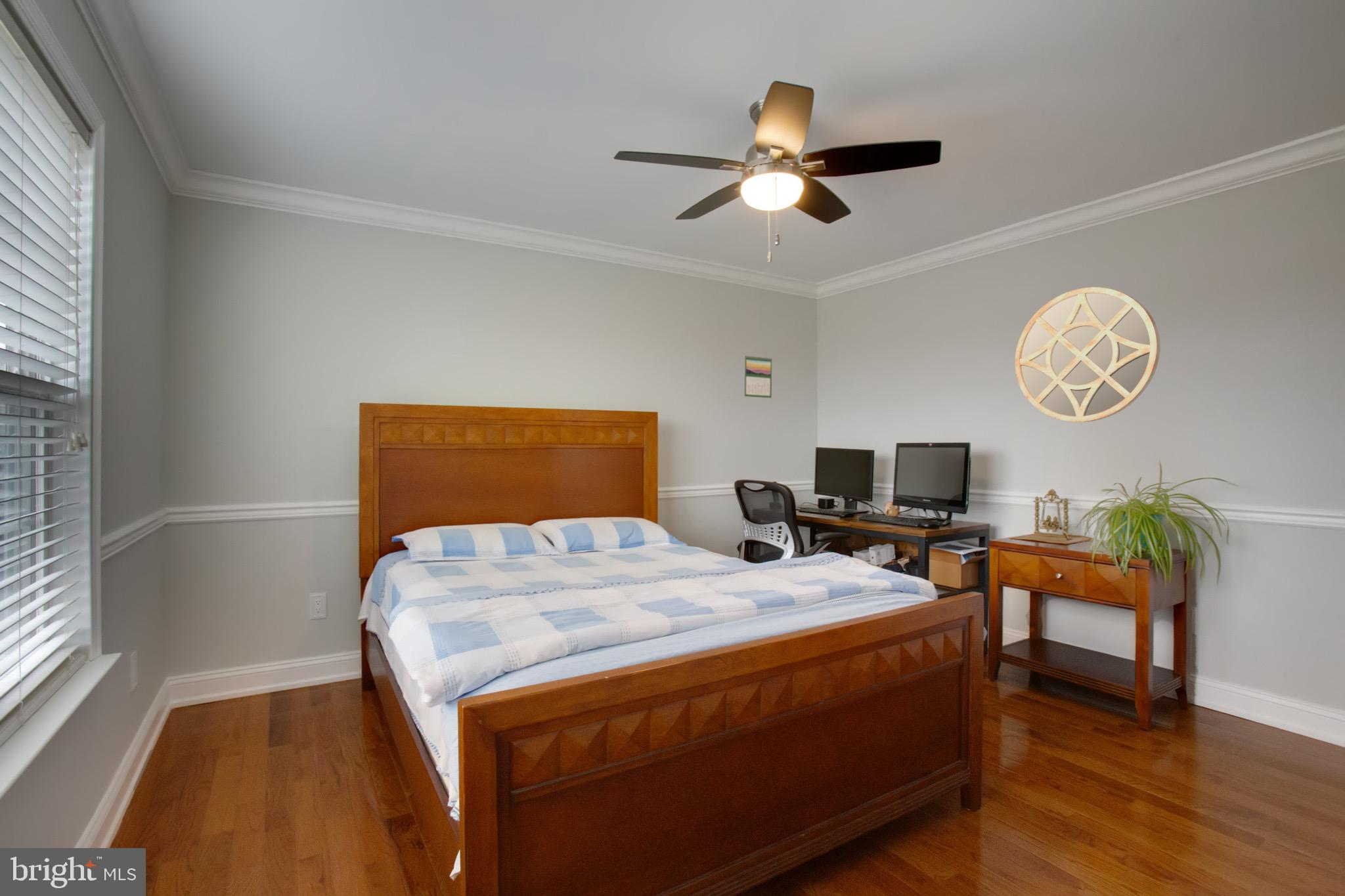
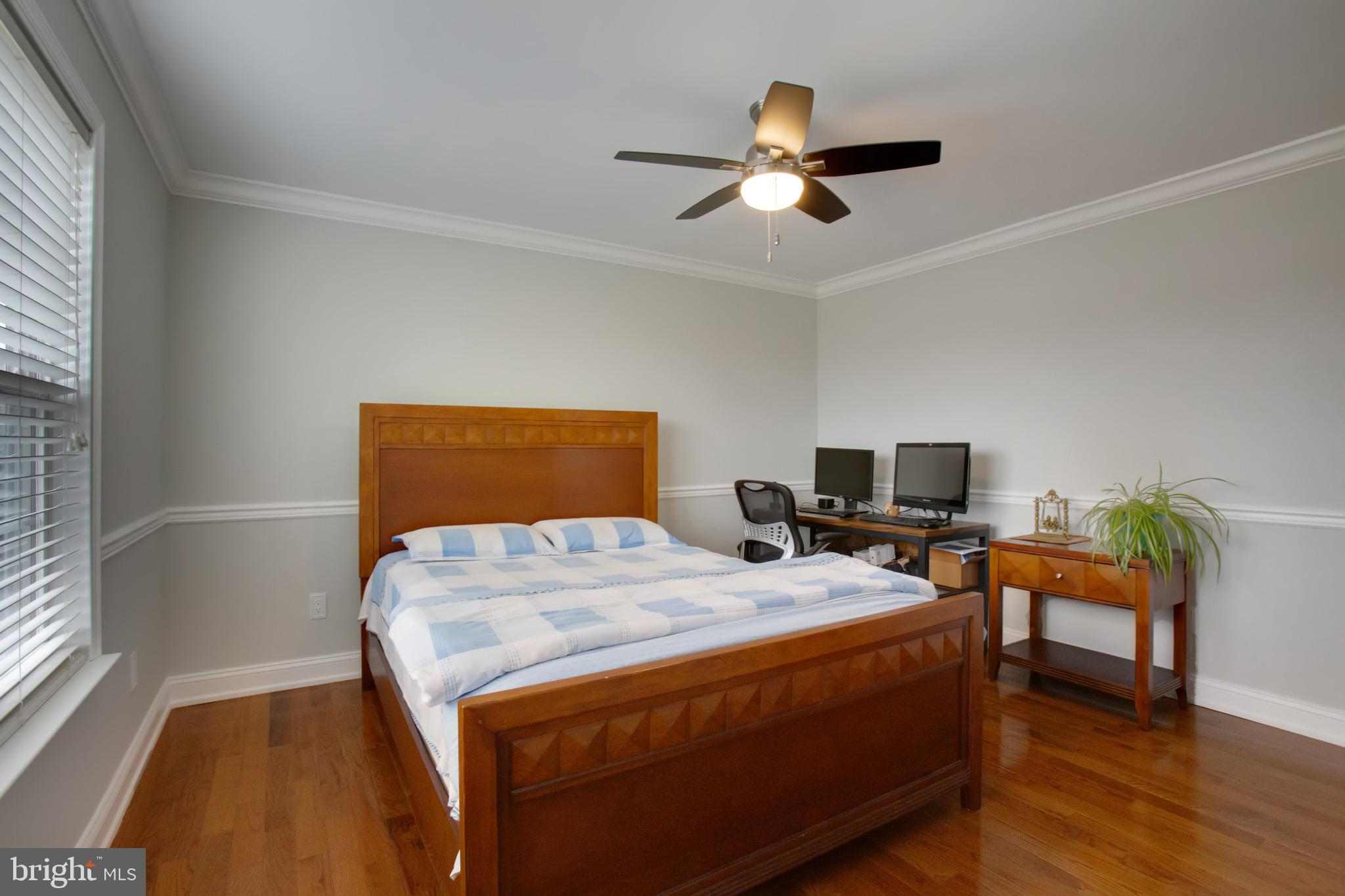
- home mirror (1081, 355)
- calendar (758, 376)
